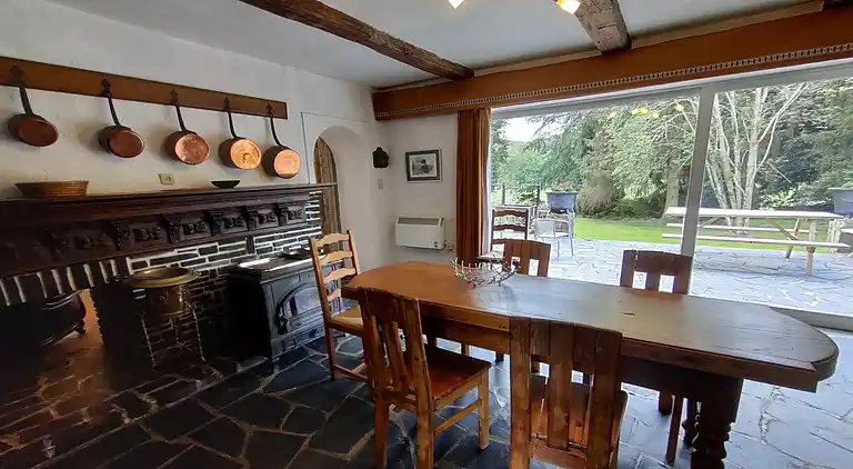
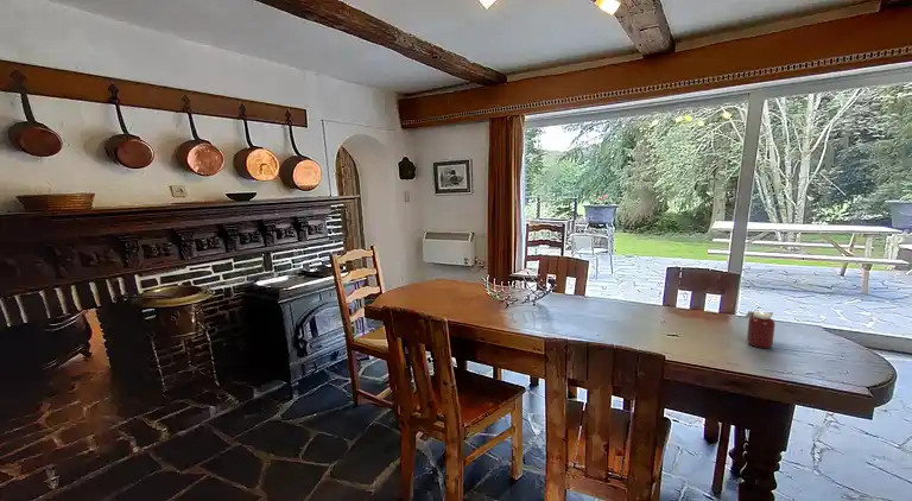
+ jar (759, 326)
